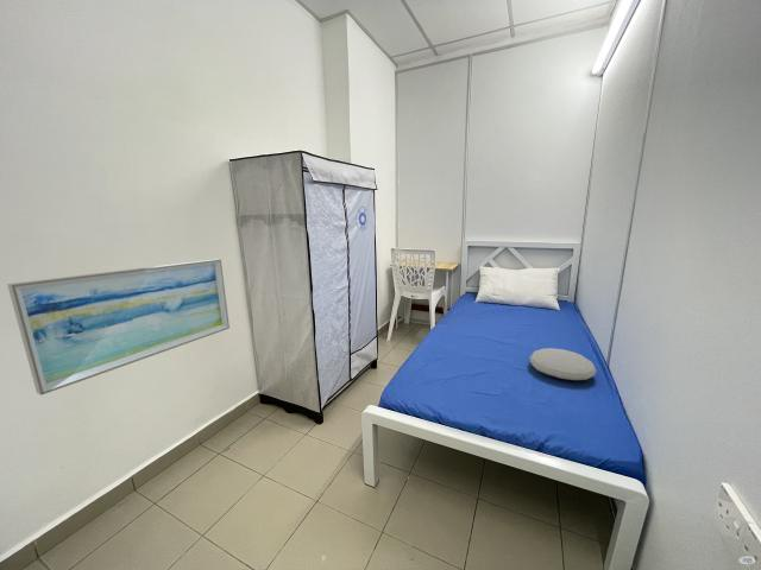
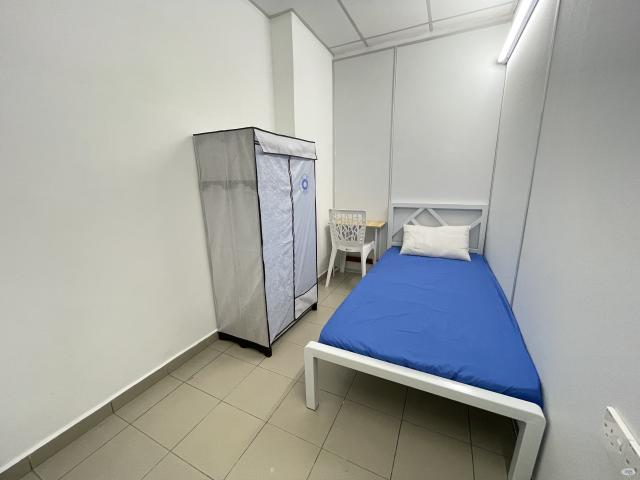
- wall art (147, 311)
- cushion (561, 362)
